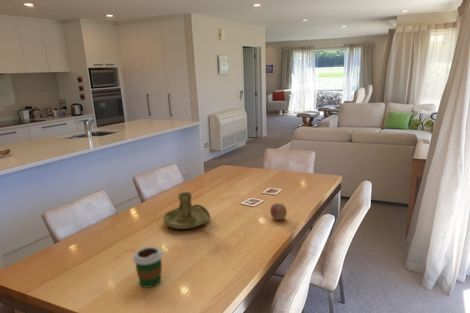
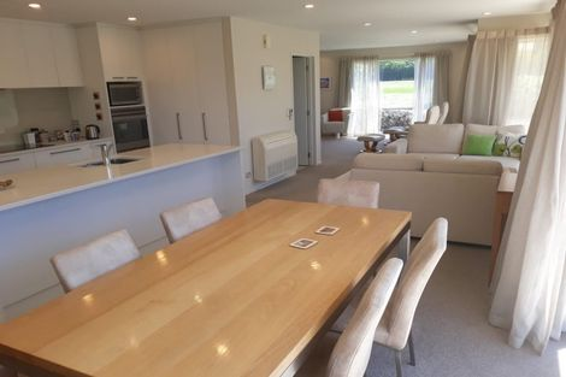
- apple (278, 211)
- coffee cup (148, 266)
- candle holder (189, 210)
